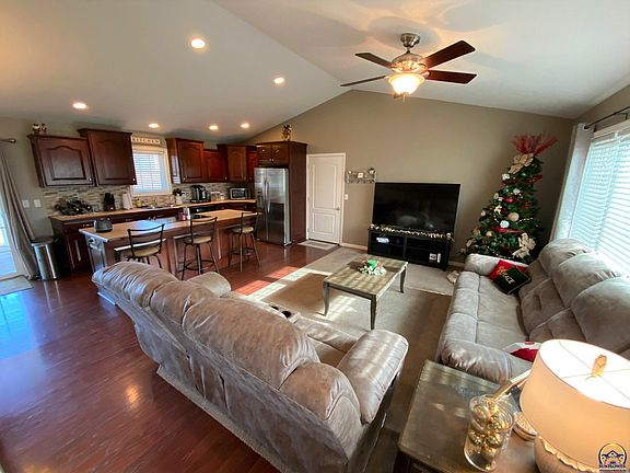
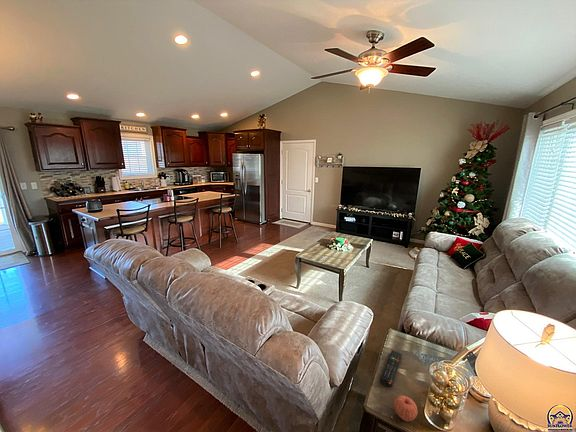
+ remote control (391, 367)
+ apple (405, 407)
